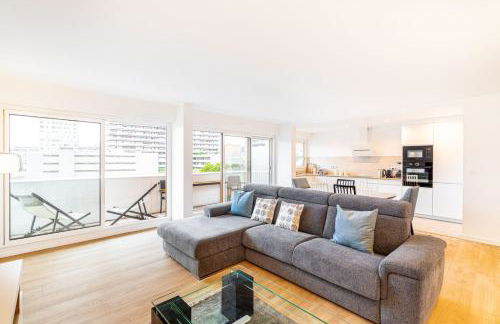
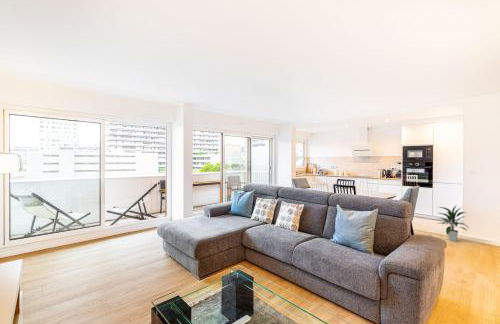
+ indoor plant (451, 222)
